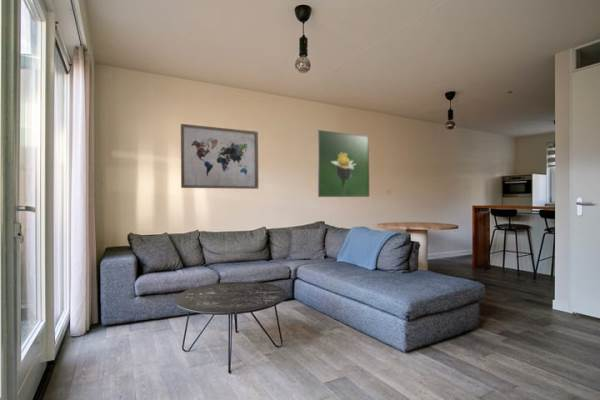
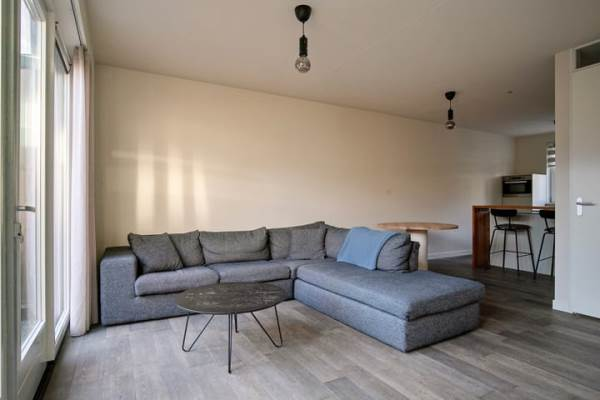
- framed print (344, 165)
- wall art (221, 158)
